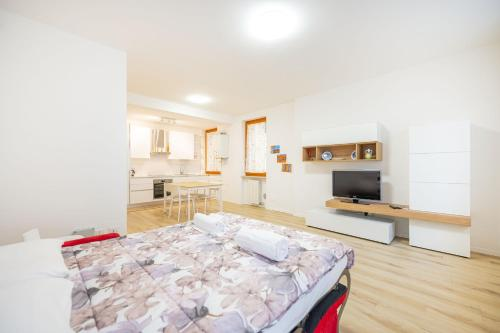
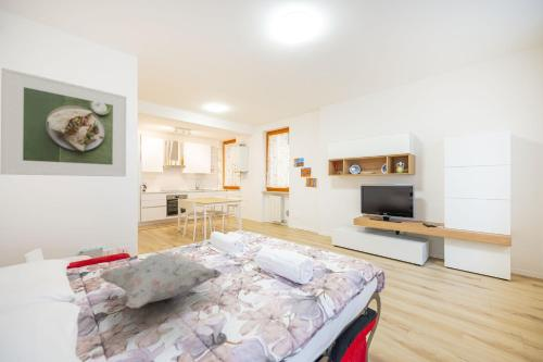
+ decorative pillow (162, 274)
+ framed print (72, 129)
